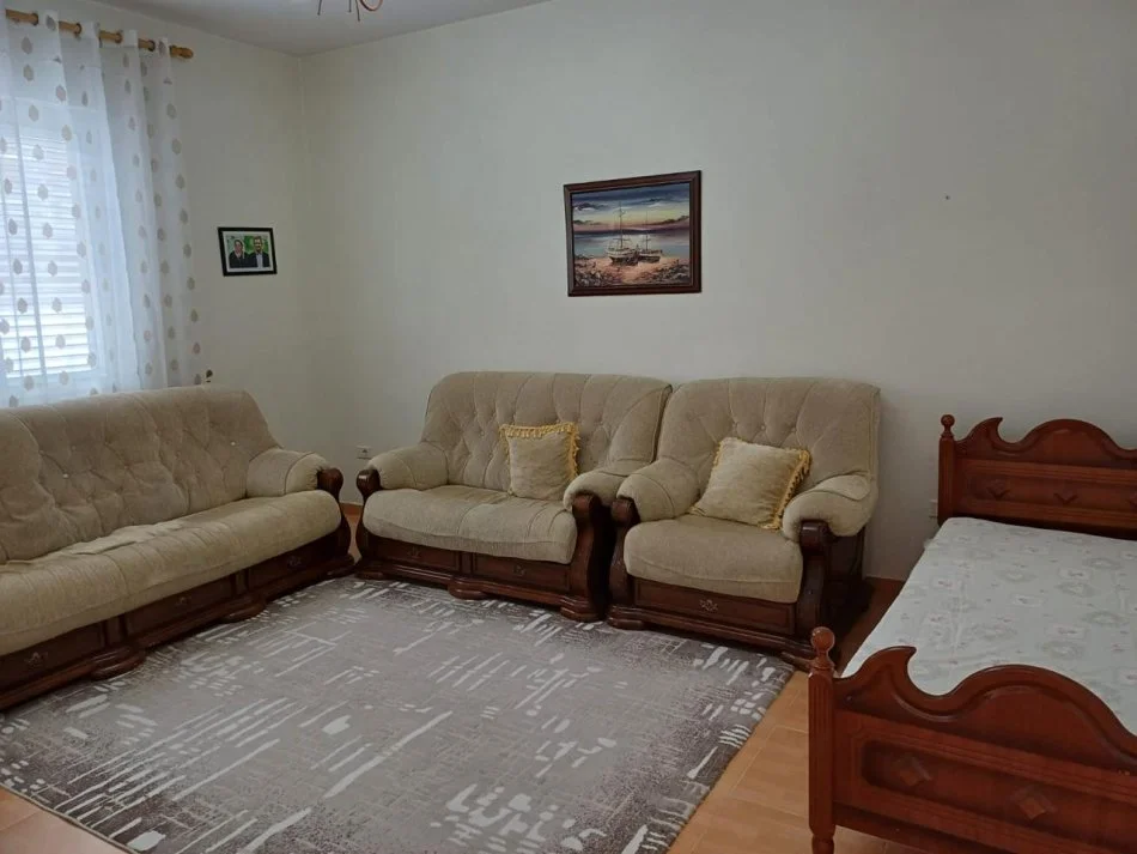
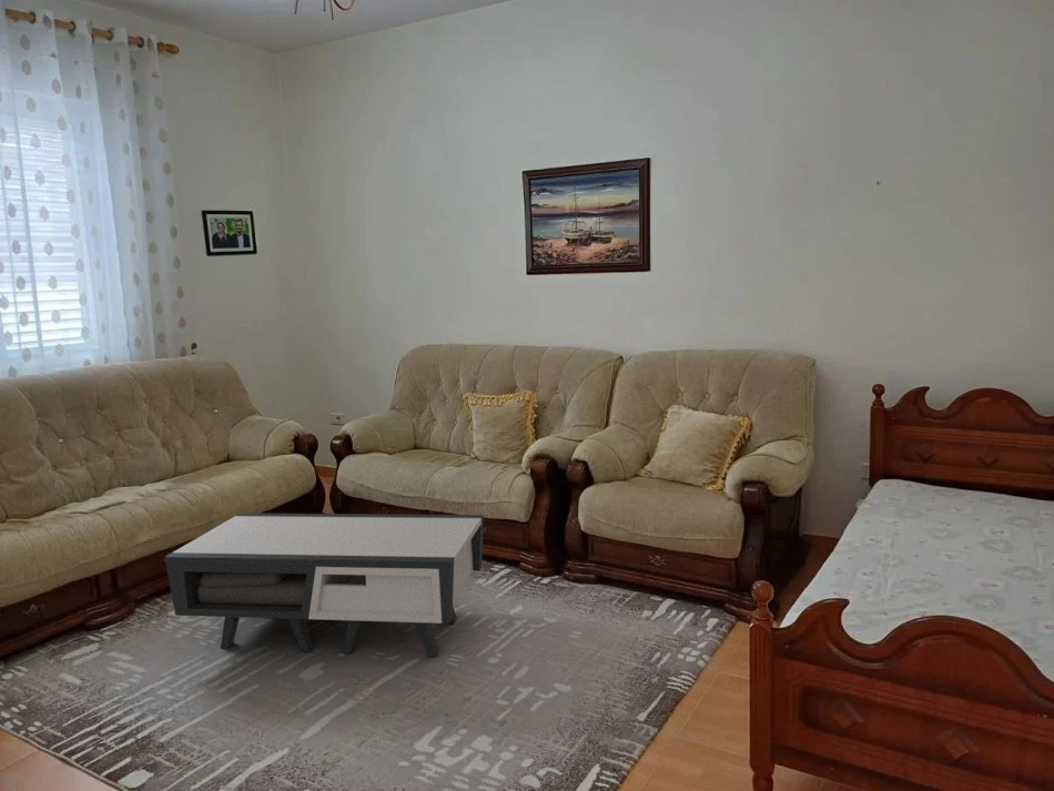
+ coffee table (337, 584)
